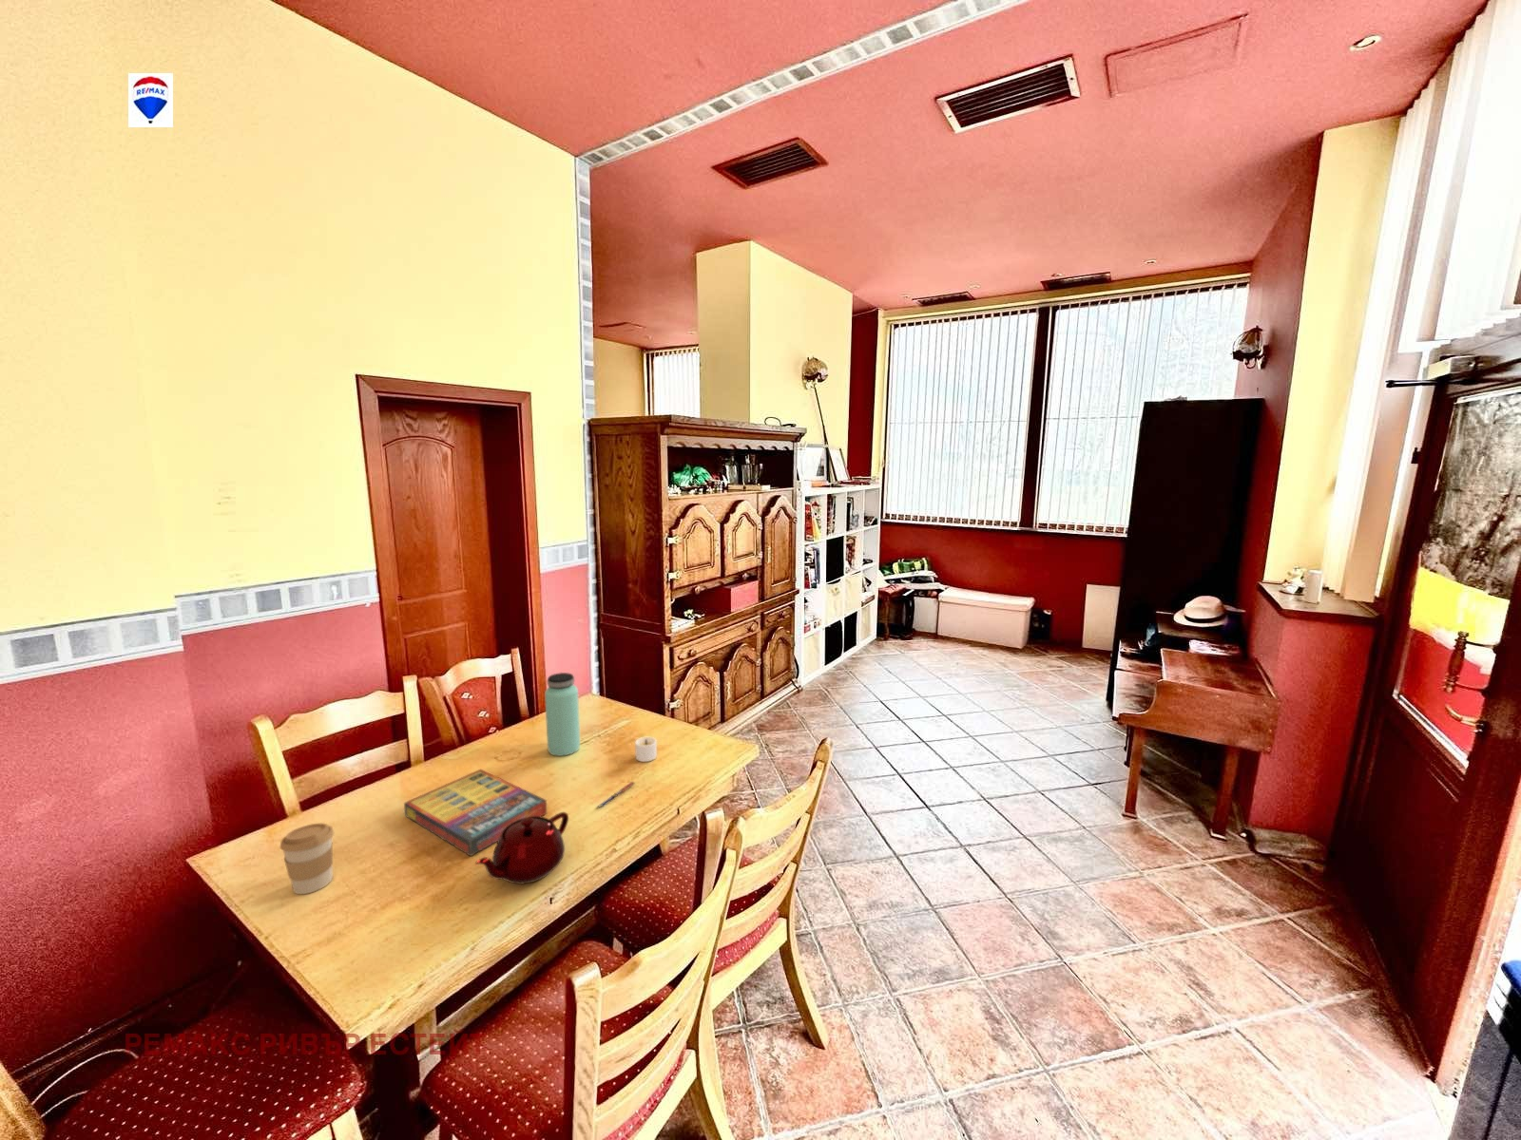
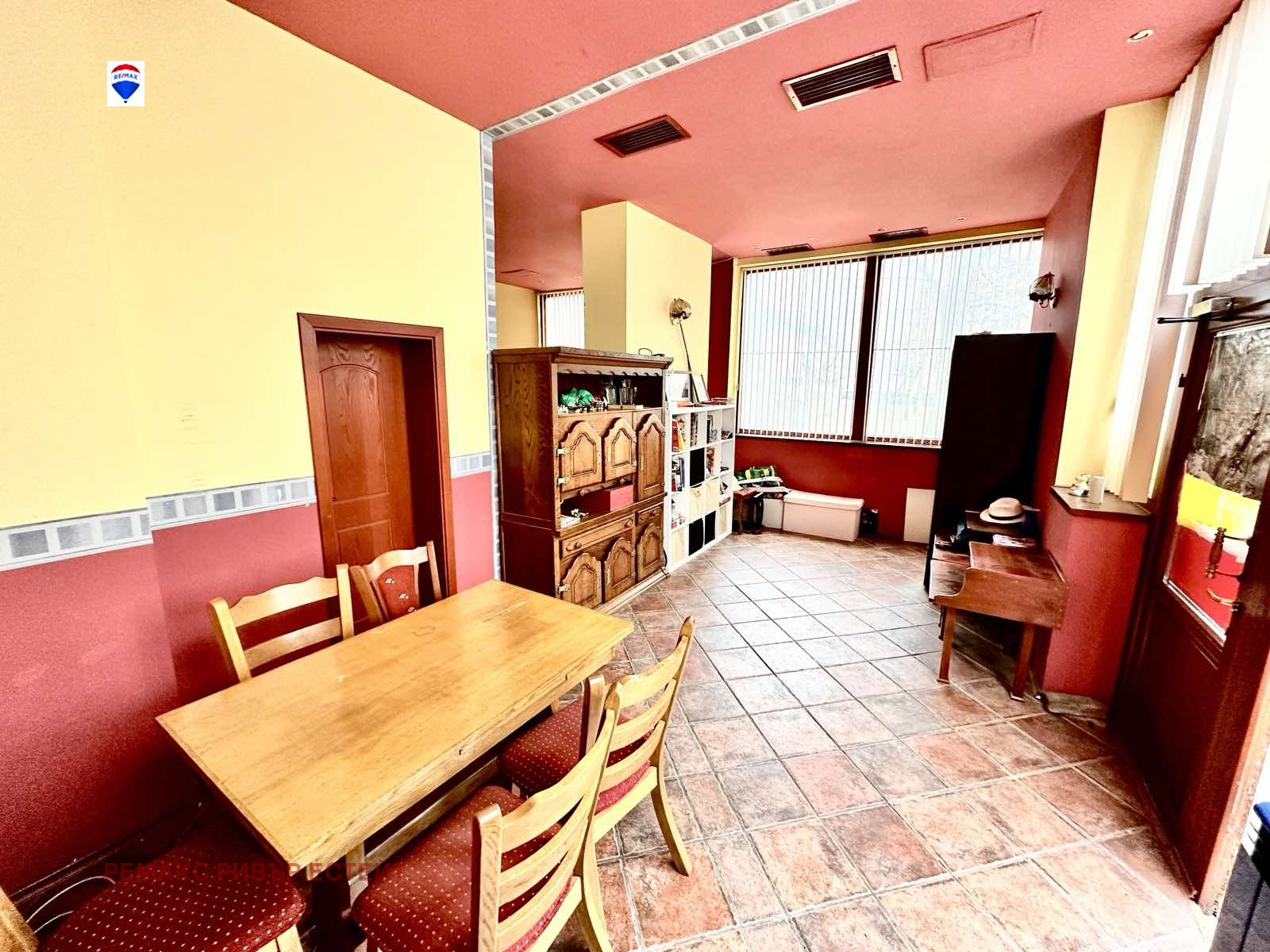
- teapot (525, 845)
- candle (642, 747)
- bottle (562, 712)
- coffee cup (309, 856)
- game compilation box (475, 807)
- pen (616, 793)
